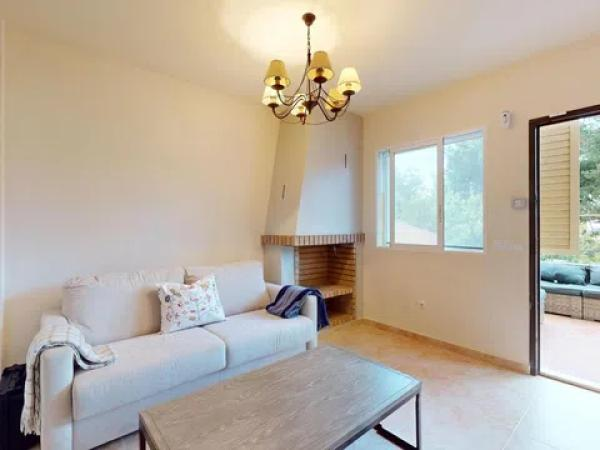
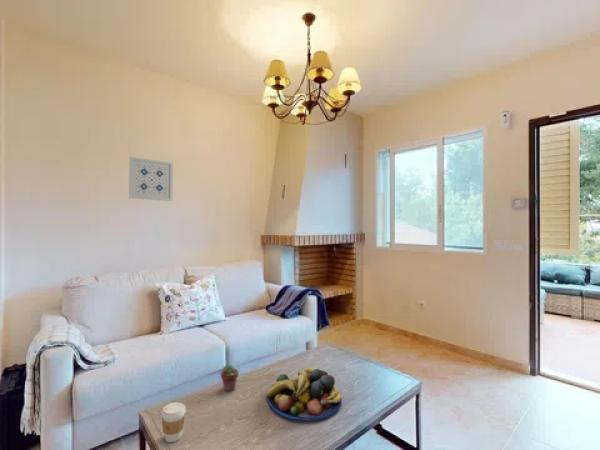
+ coffee cup (173, 421)
+ wall art (151, 179)
+ potted succulent (229, 376)
+ fruit bowl (304, 386)
